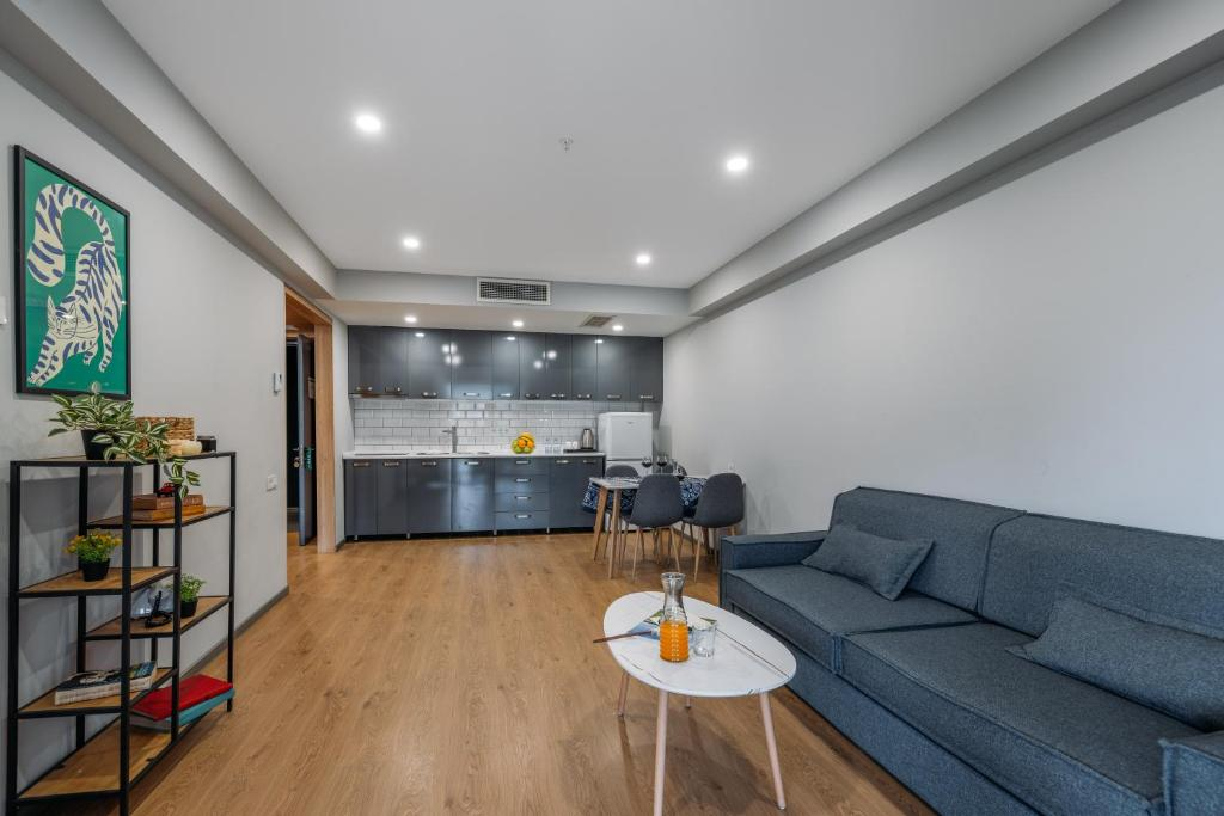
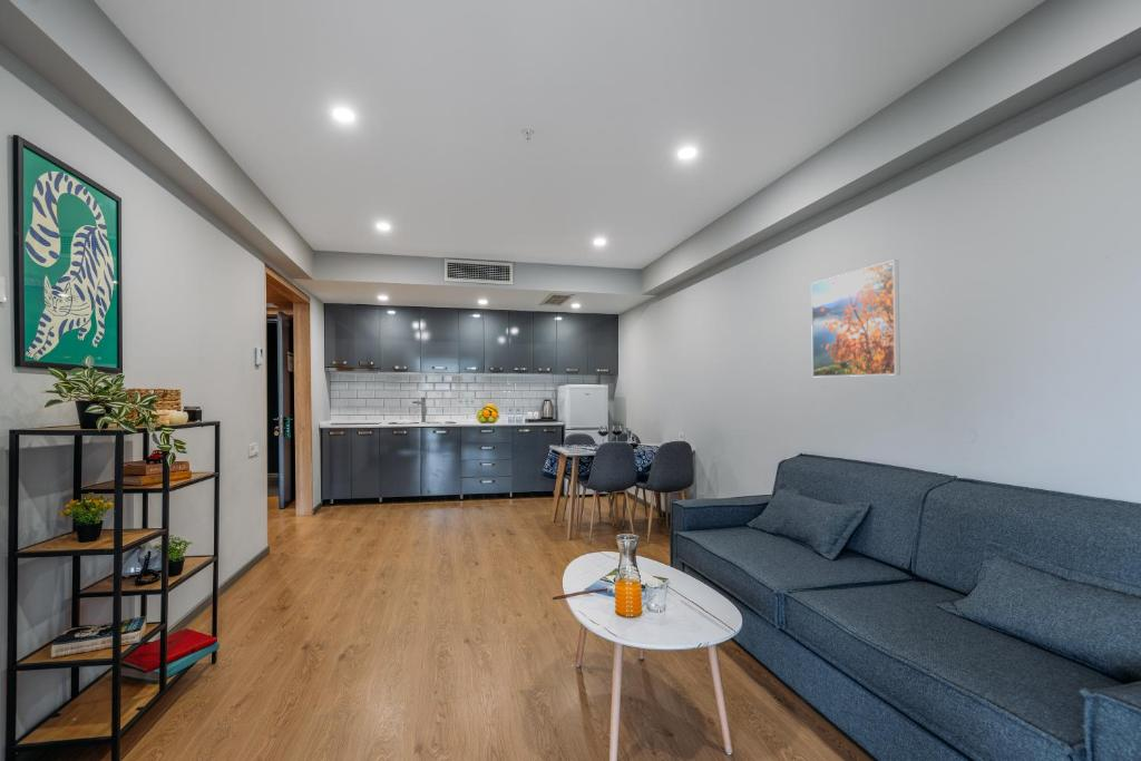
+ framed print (850, 324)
